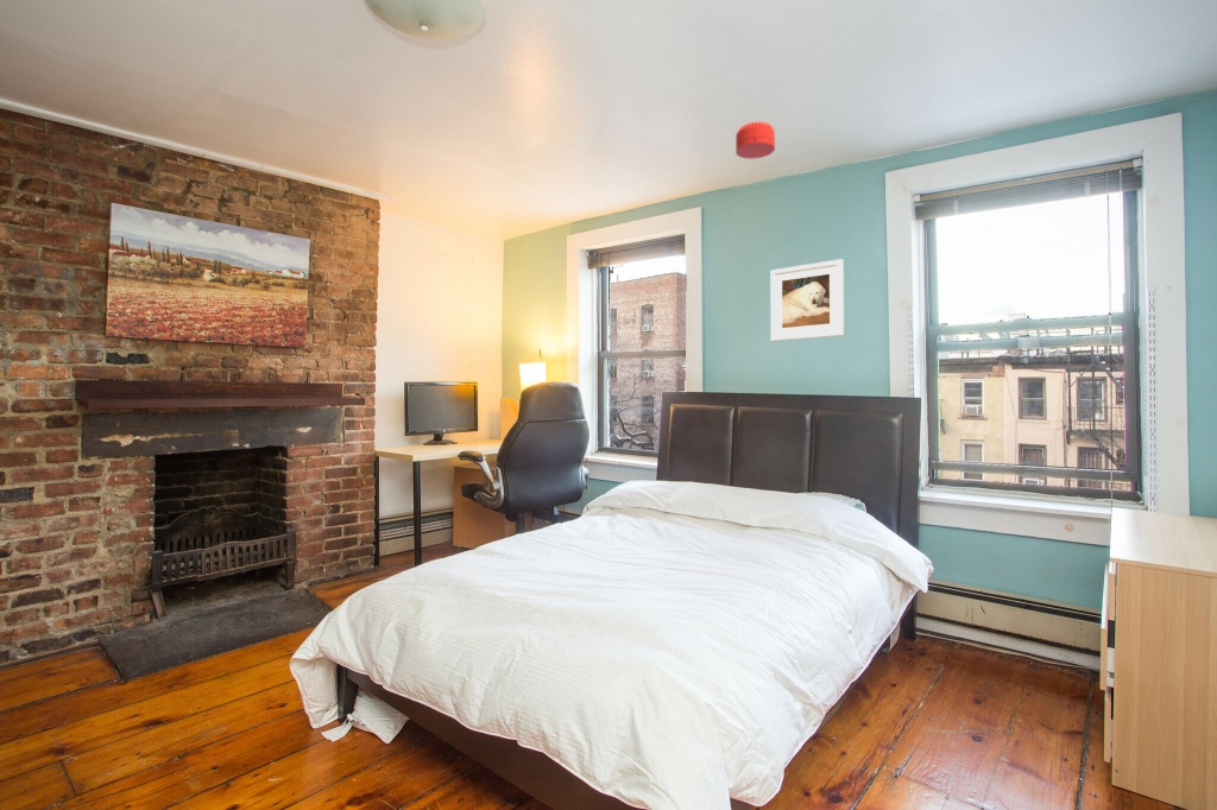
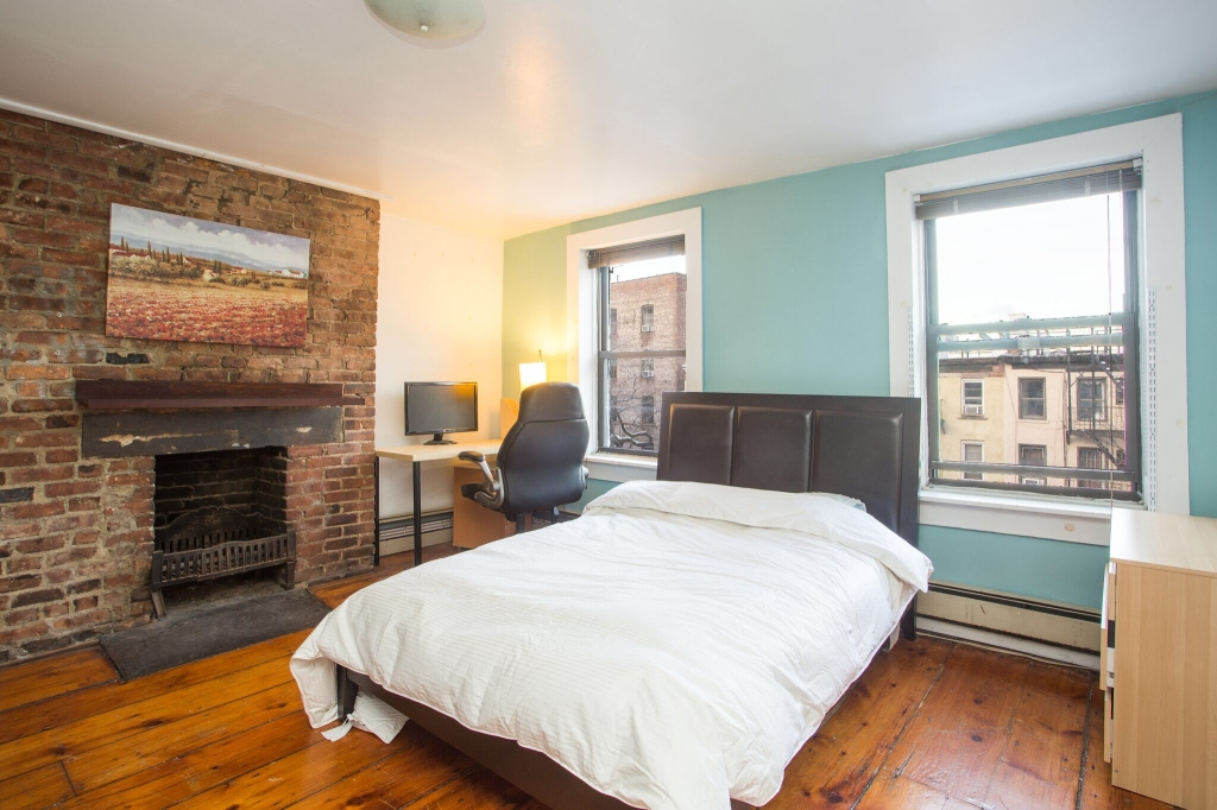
- smoke detector (755, 139)
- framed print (805, 302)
